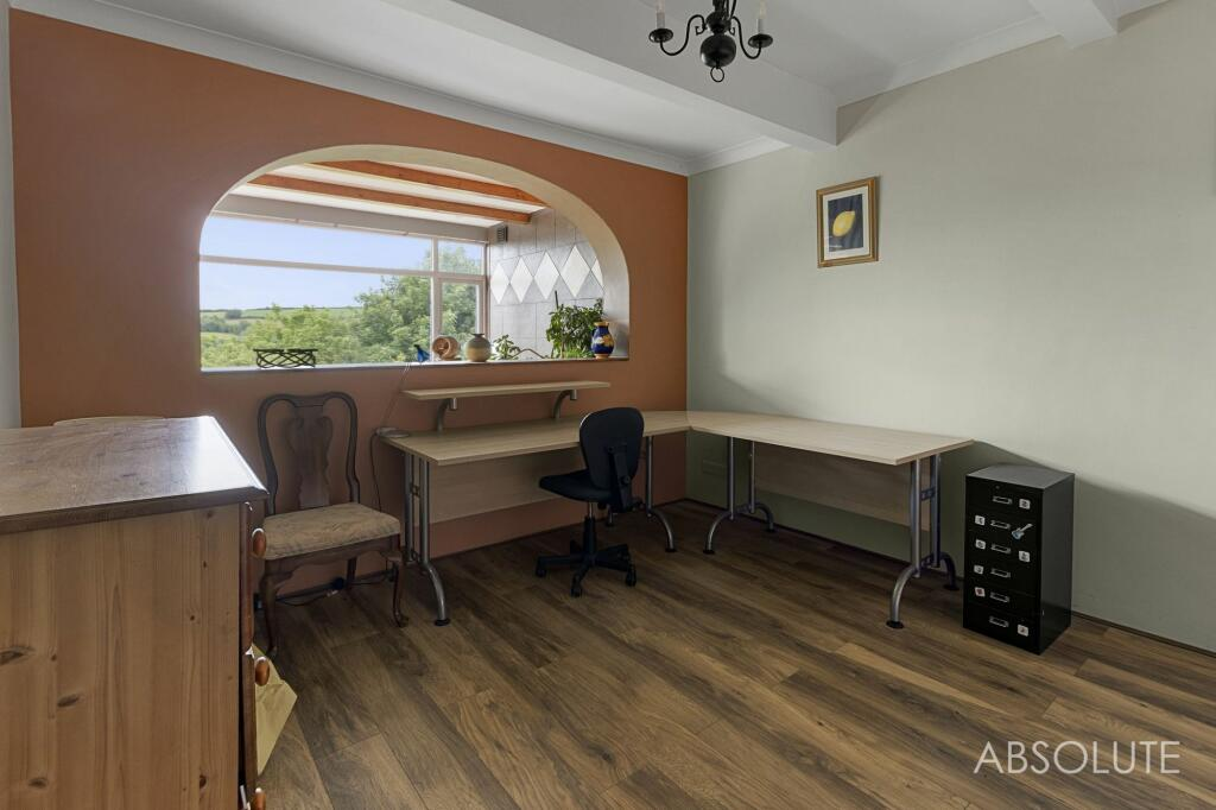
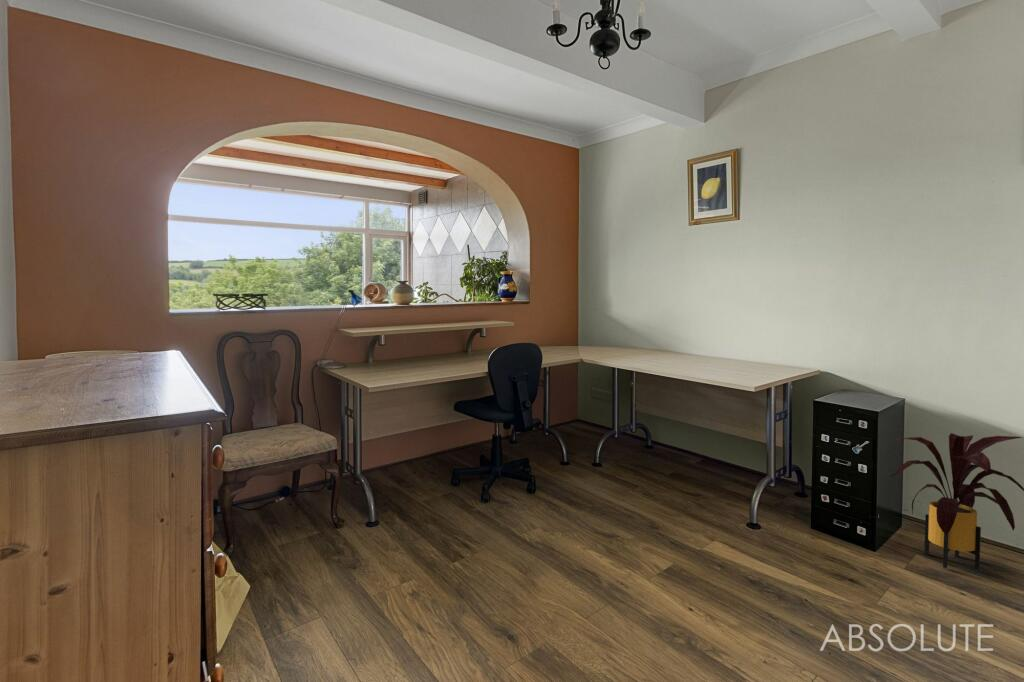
+ house plant (951, 496)
